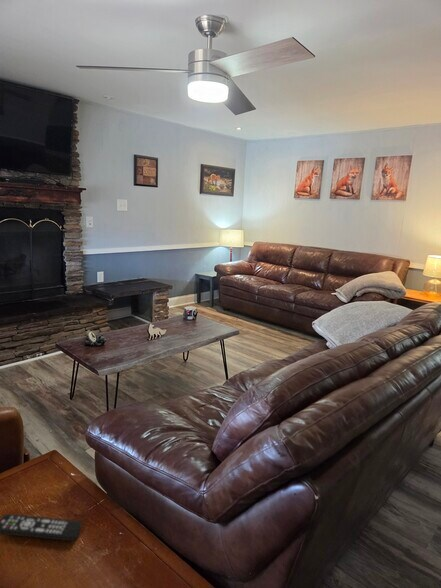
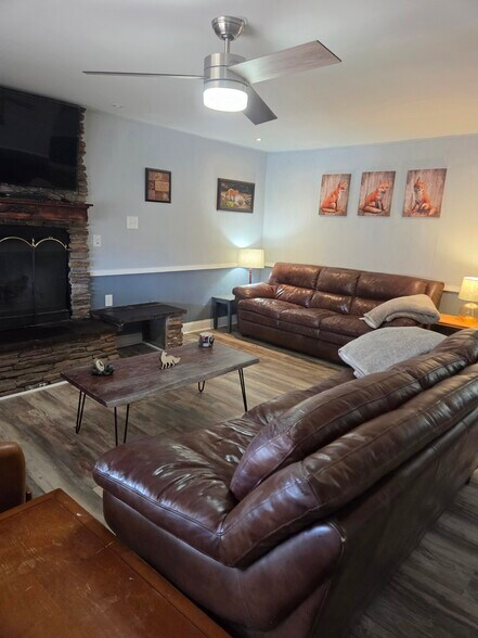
- remote control (38, 528)
